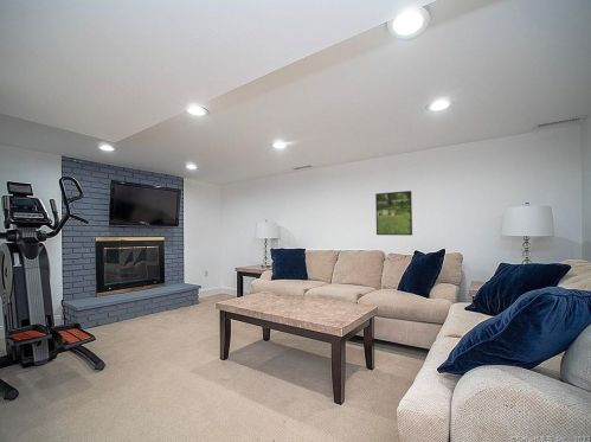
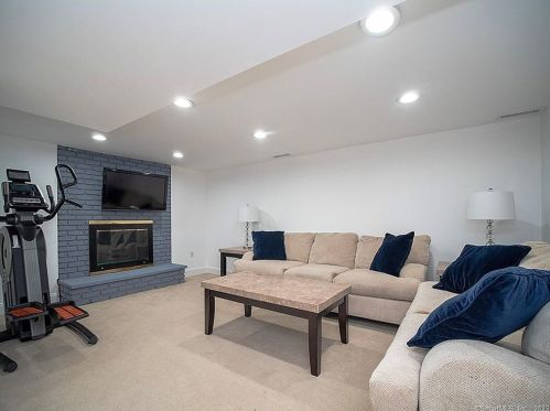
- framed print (393, 213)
